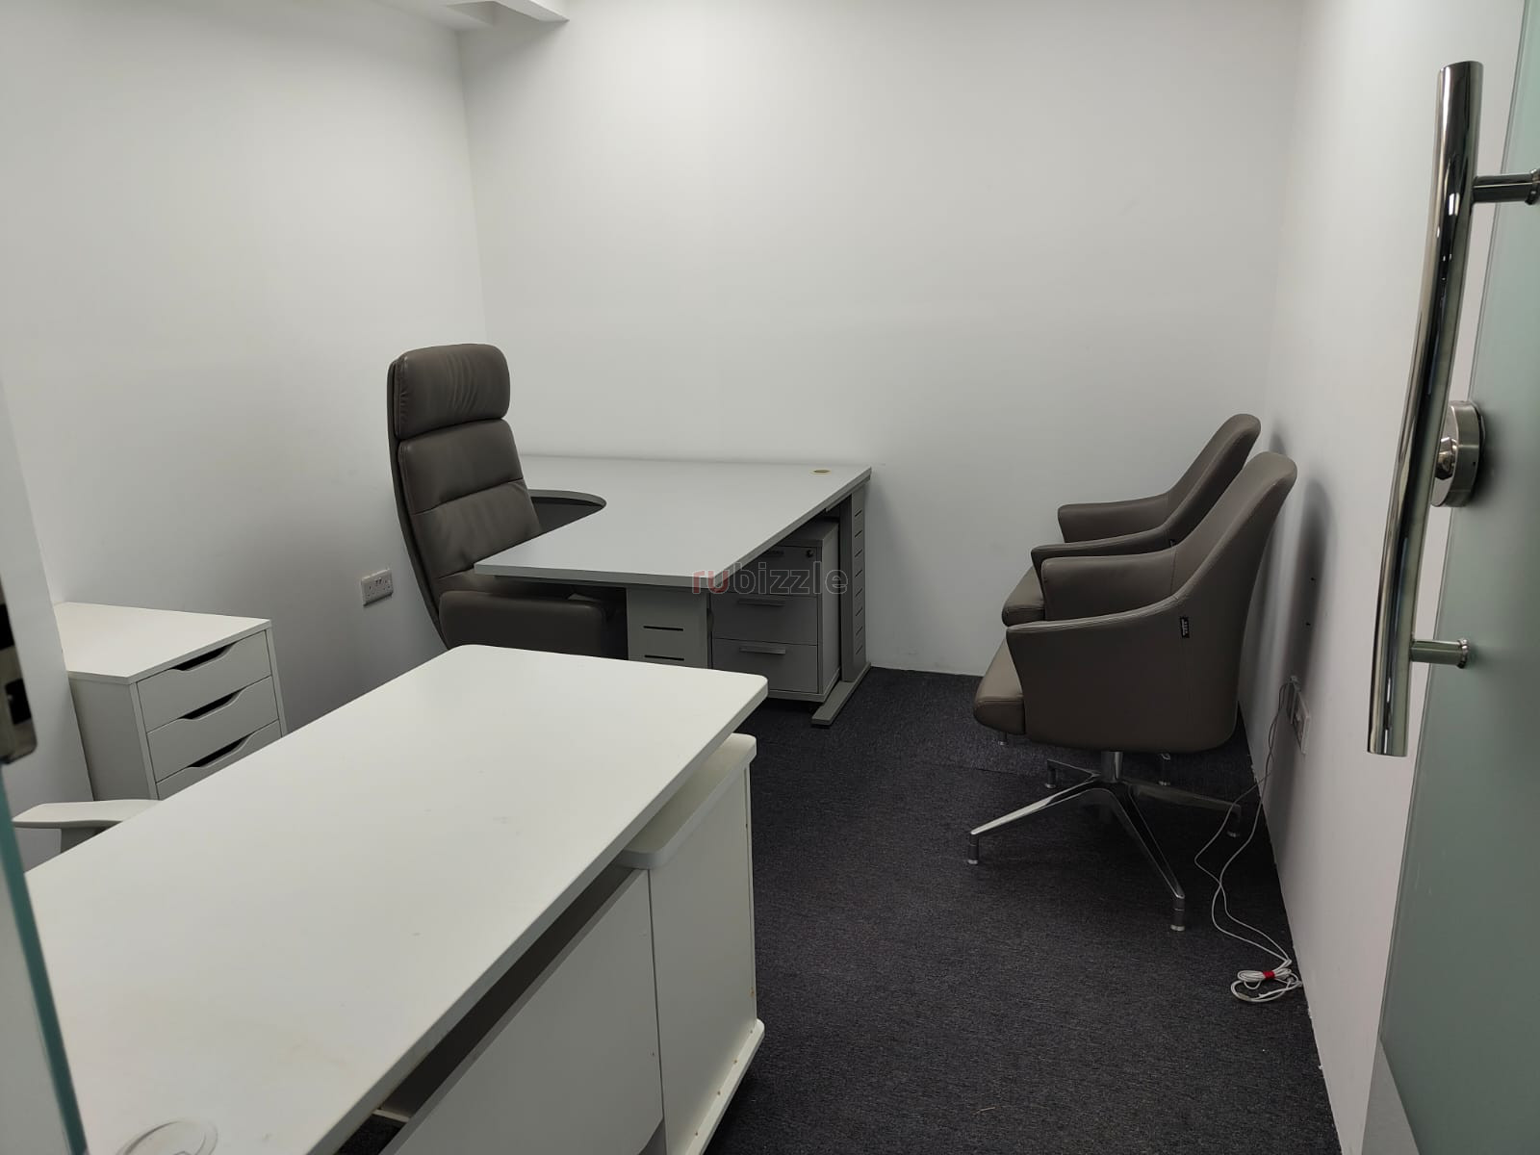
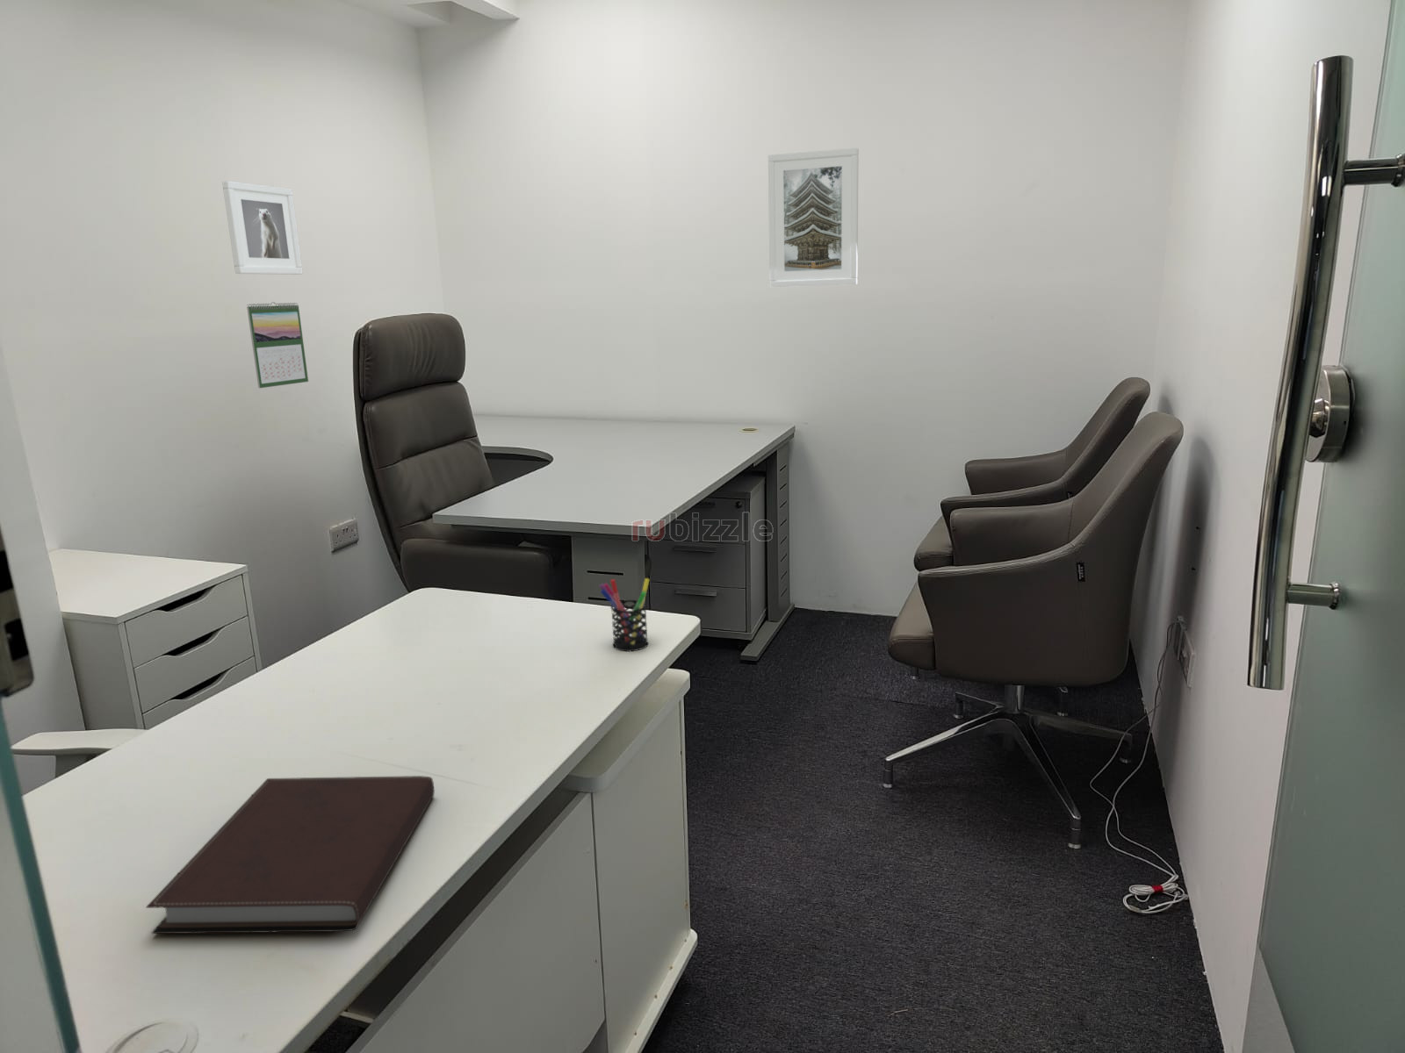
+ notebook (308, 846)
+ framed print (812, 219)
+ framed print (264, 230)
+ pen holder (629, 612)
+ calendar (279, 343)
